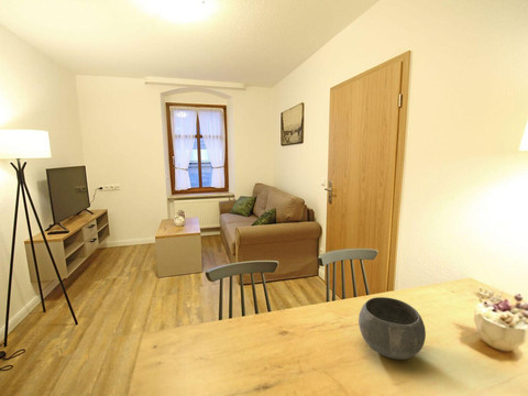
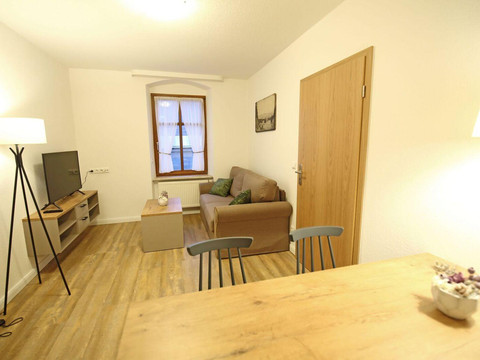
- bowl (389, 329)
